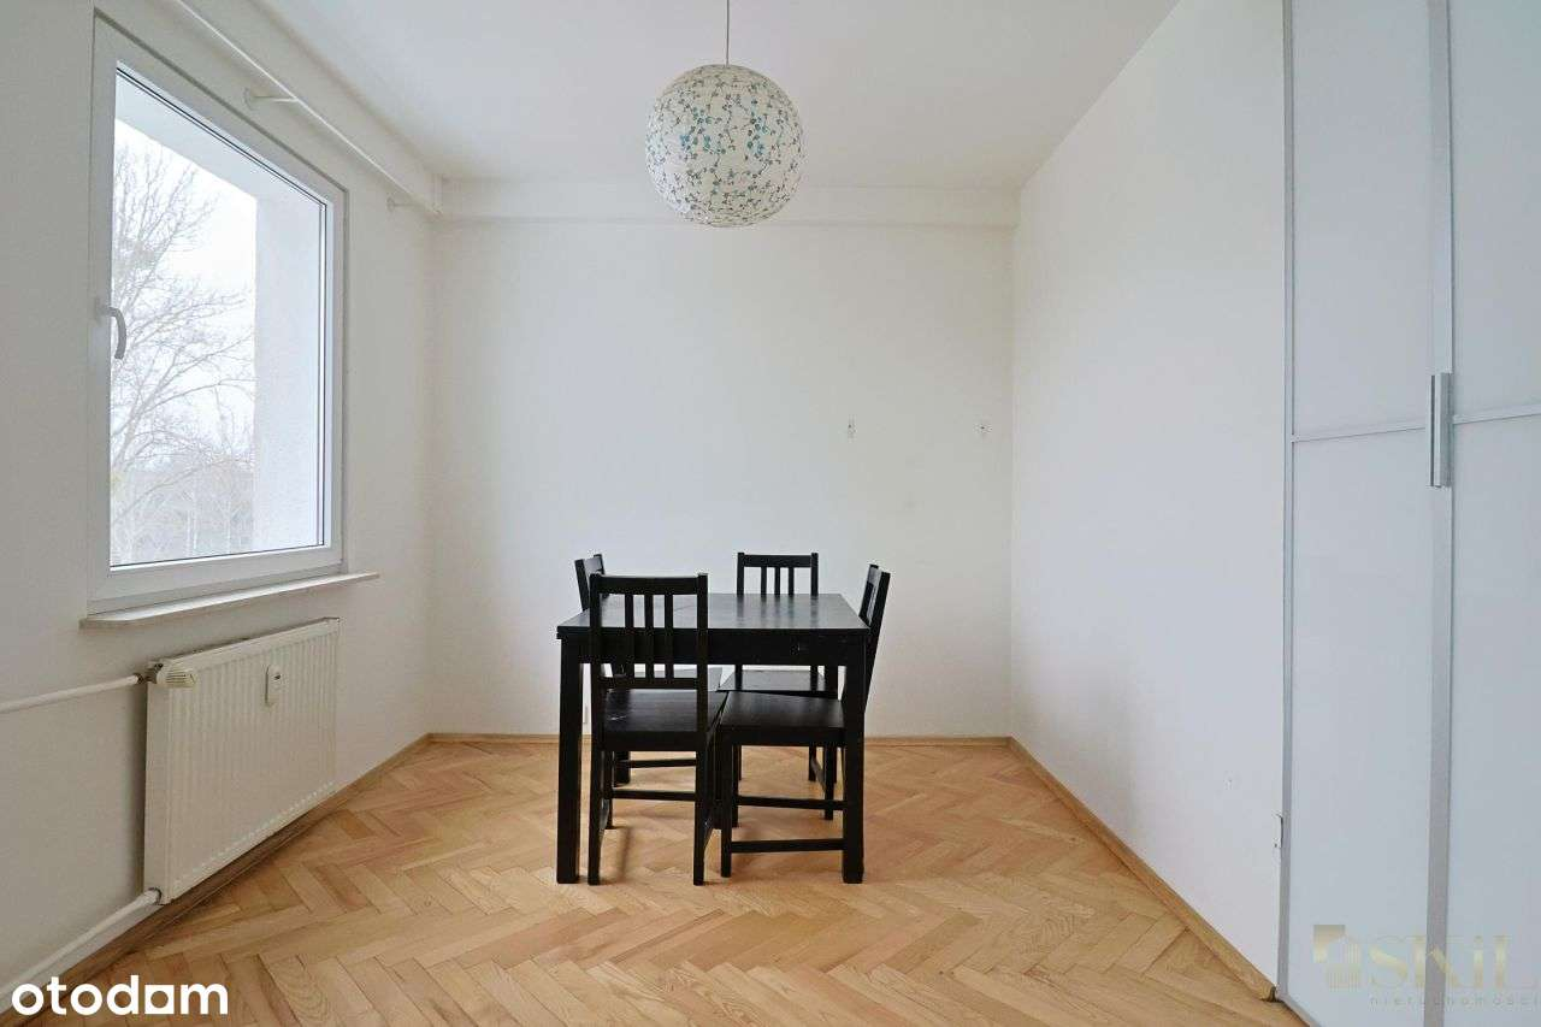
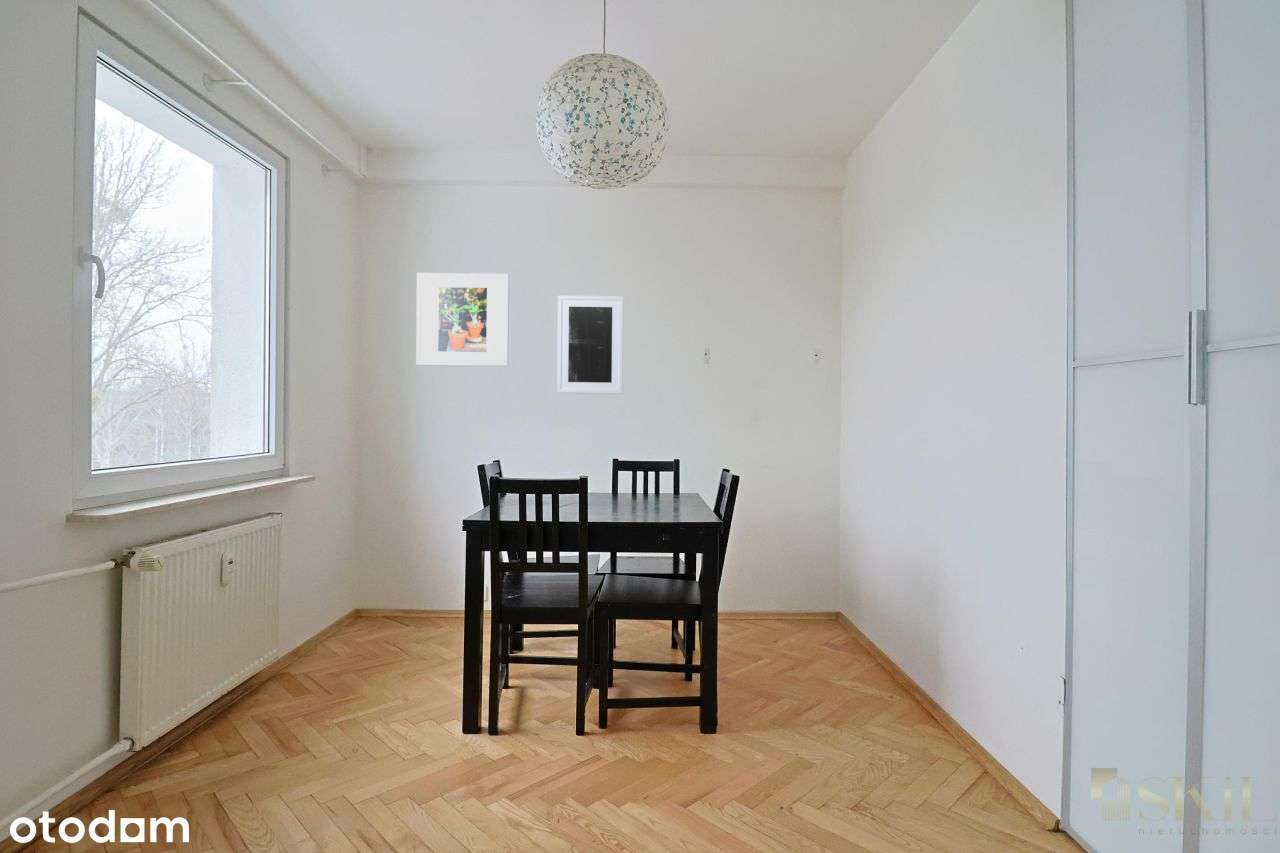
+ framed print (590, 344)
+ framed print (462, 319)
